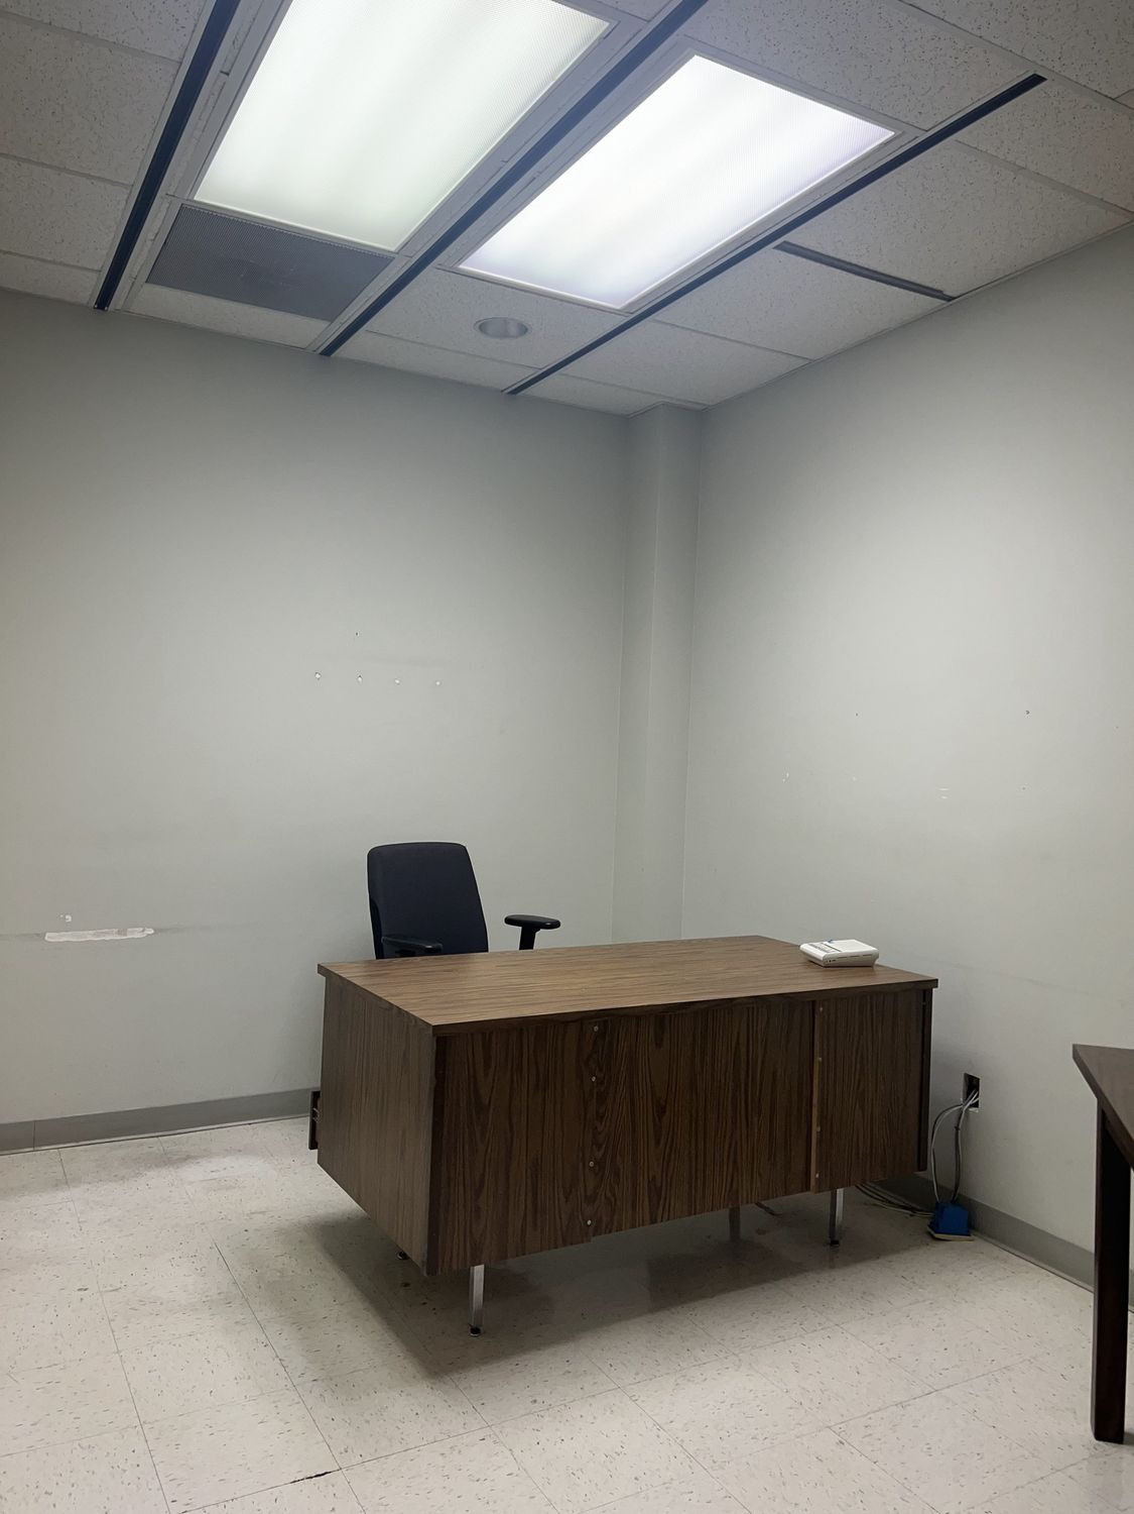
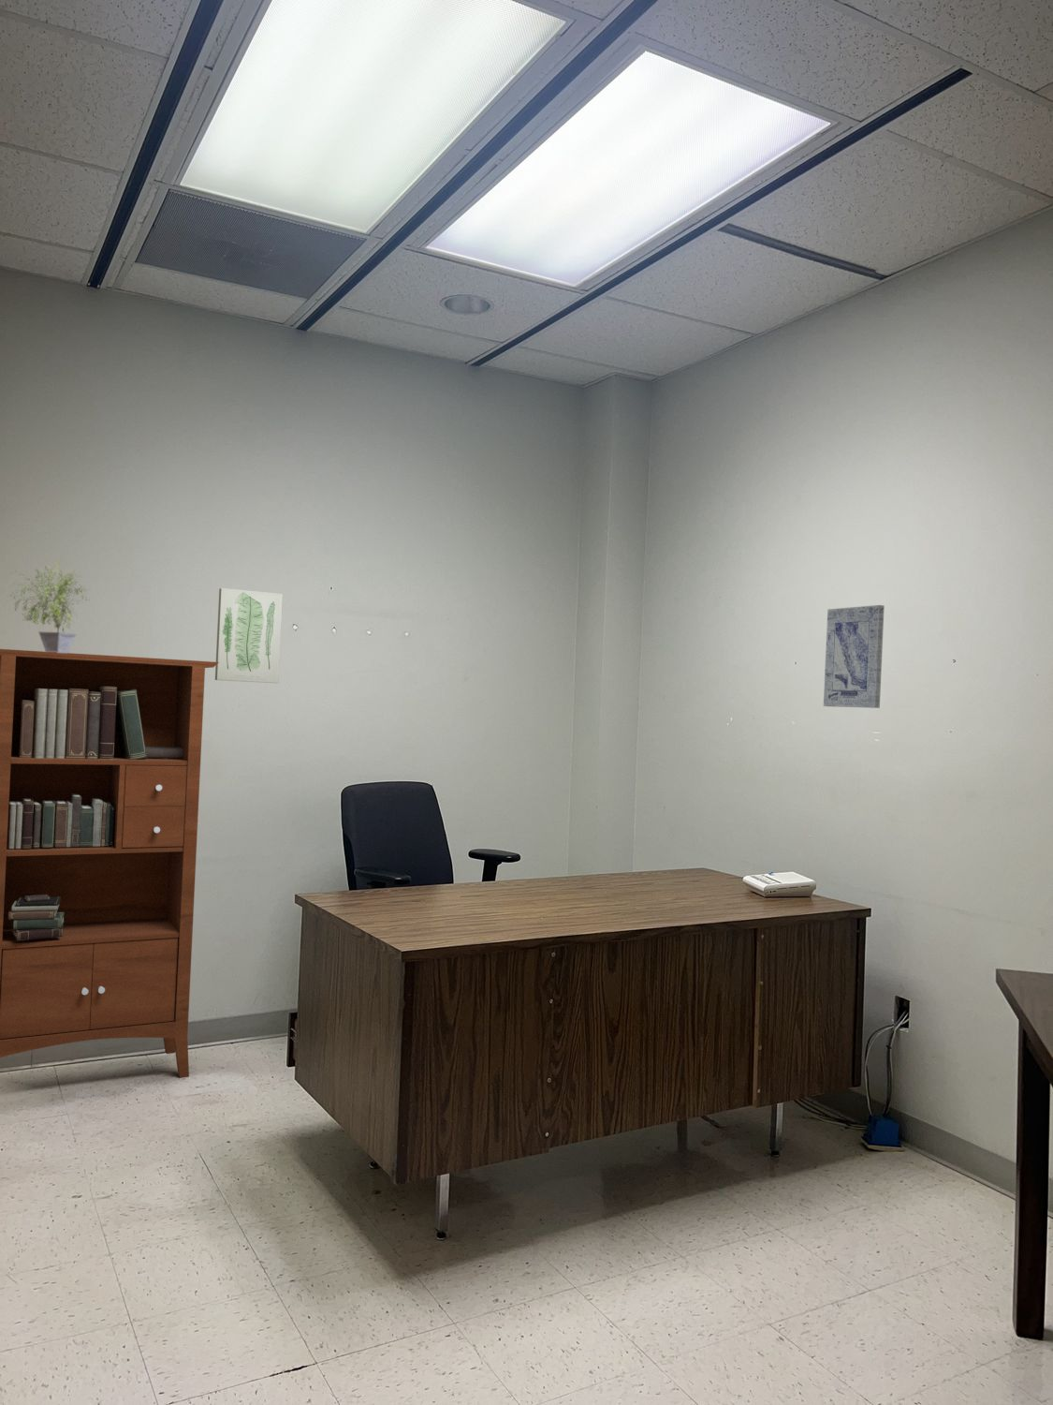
+ wall art (853, 657)
+ bookcase (94, 865)
+ potted plant (51, 604)
+ wall art (249, 636)
